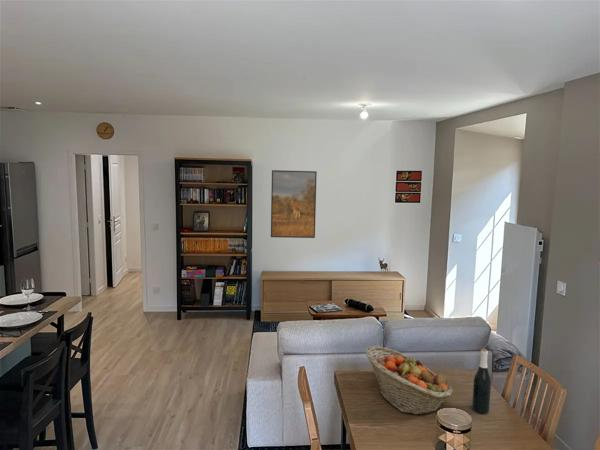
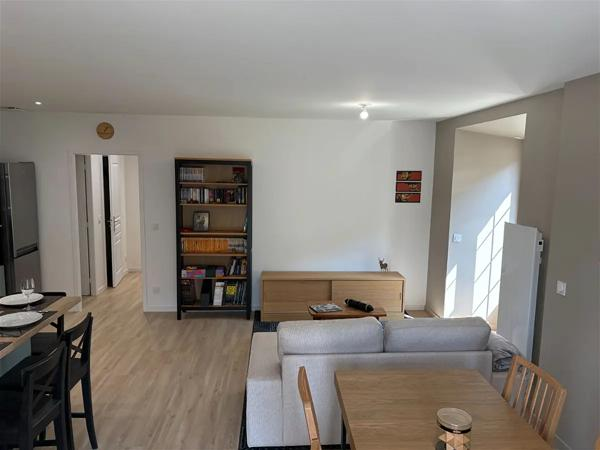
- fruit basket (406, 376)
- wine bottle (482, 379)
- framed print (293, 204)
